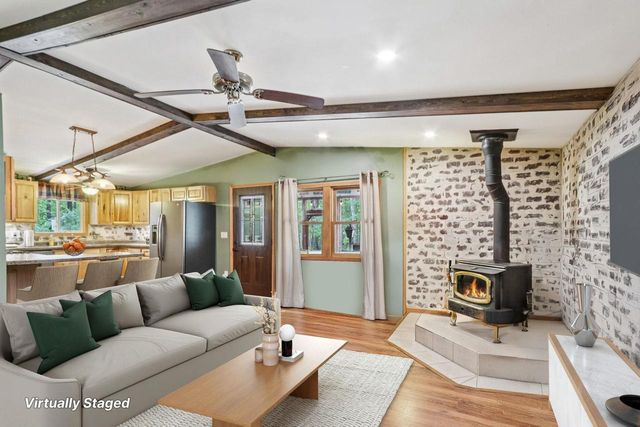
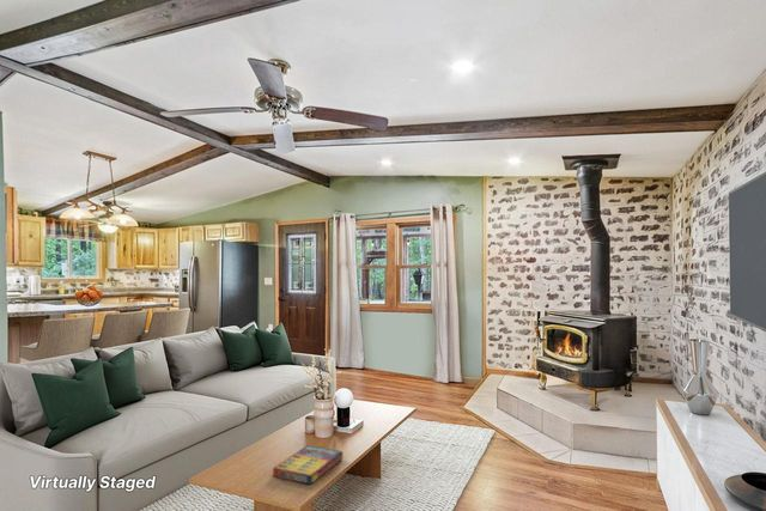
+ game compilation box (309, 463)
